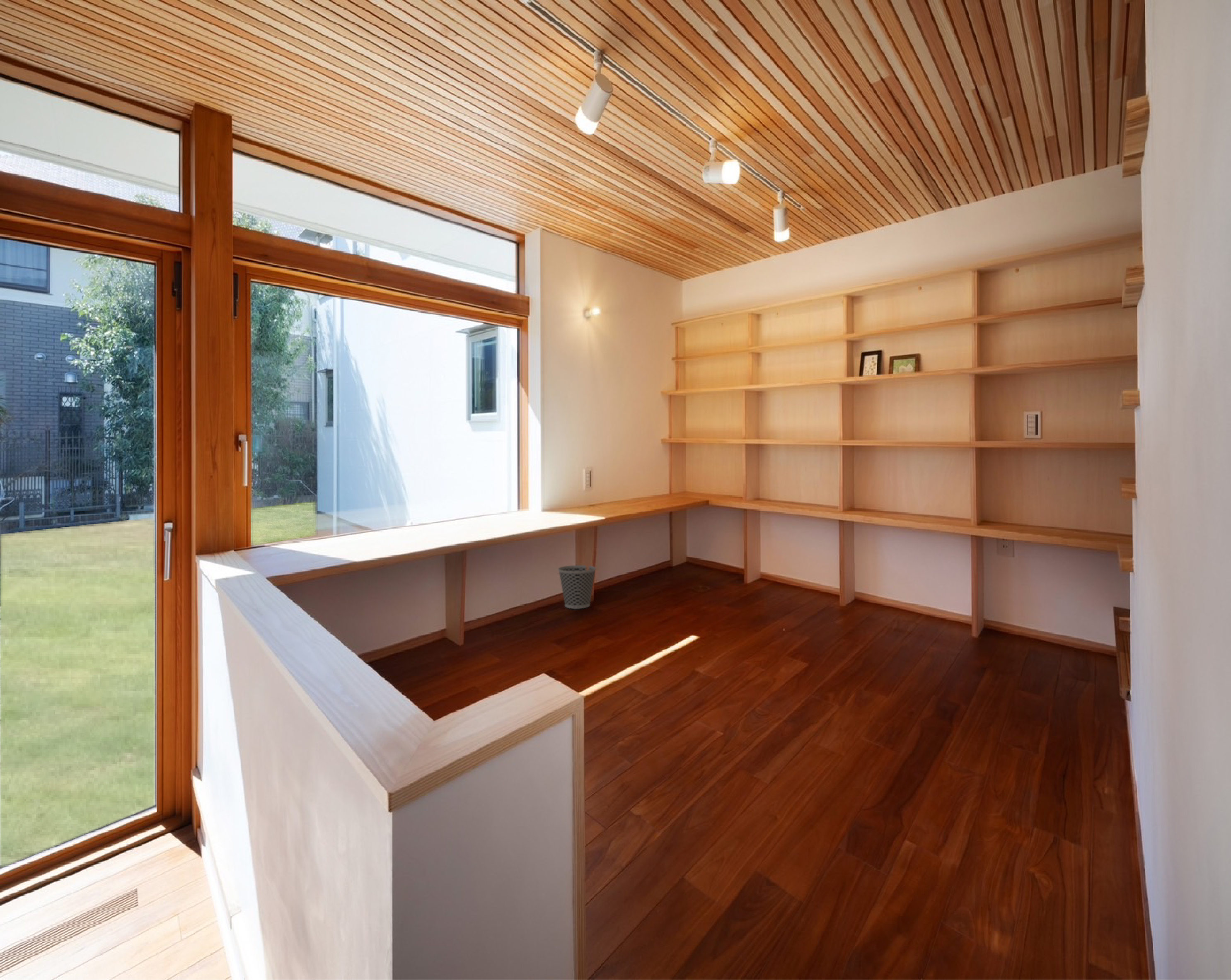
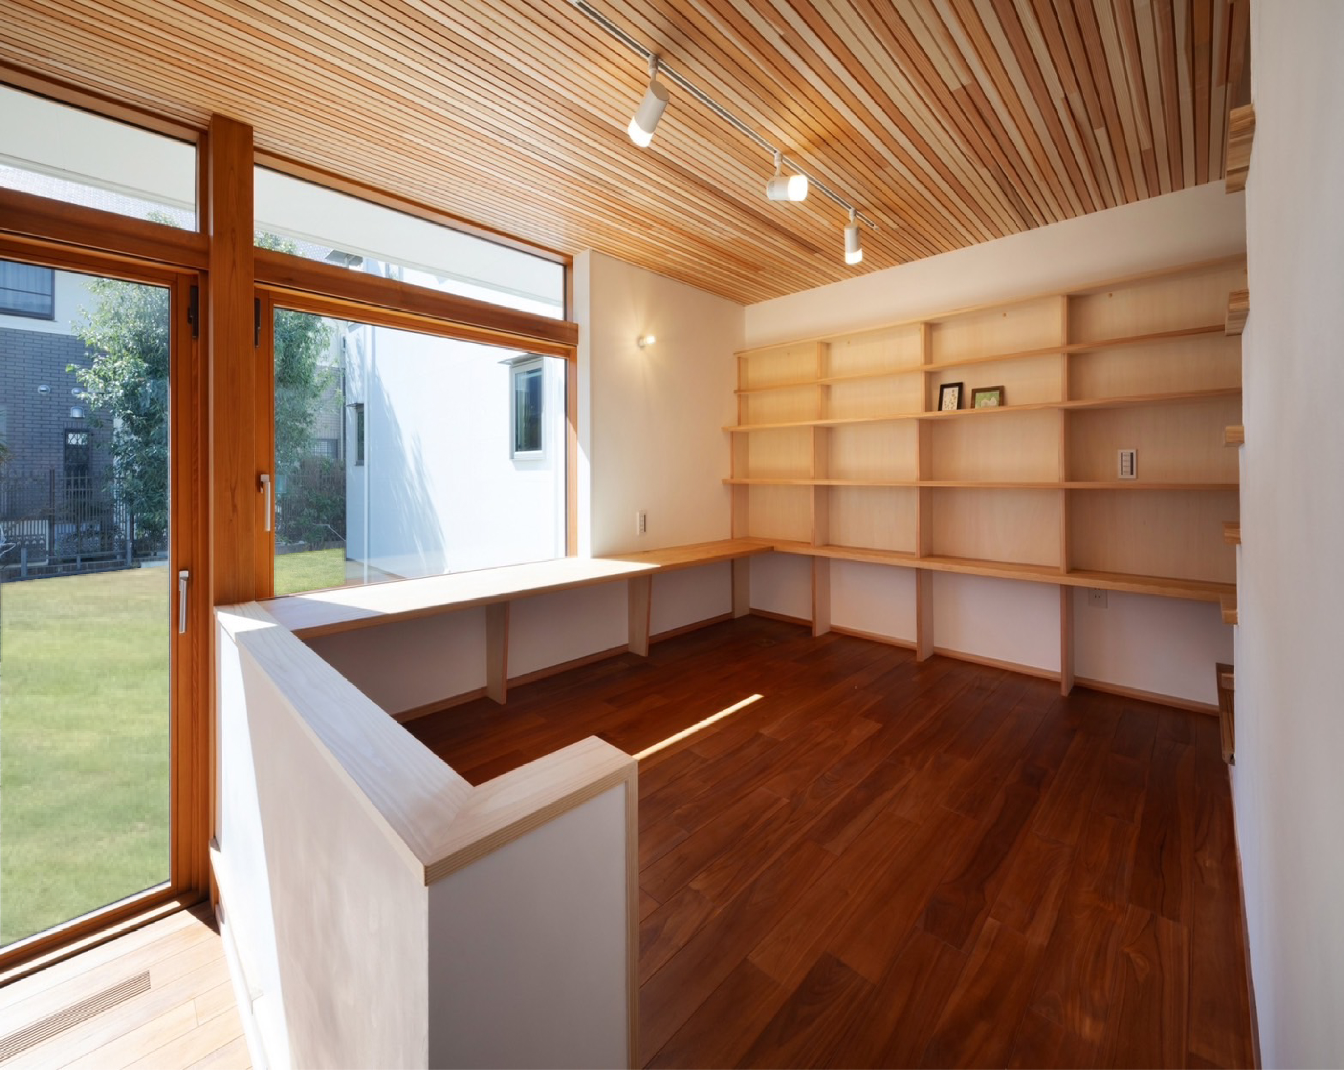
- wastebasket (577, 587)
